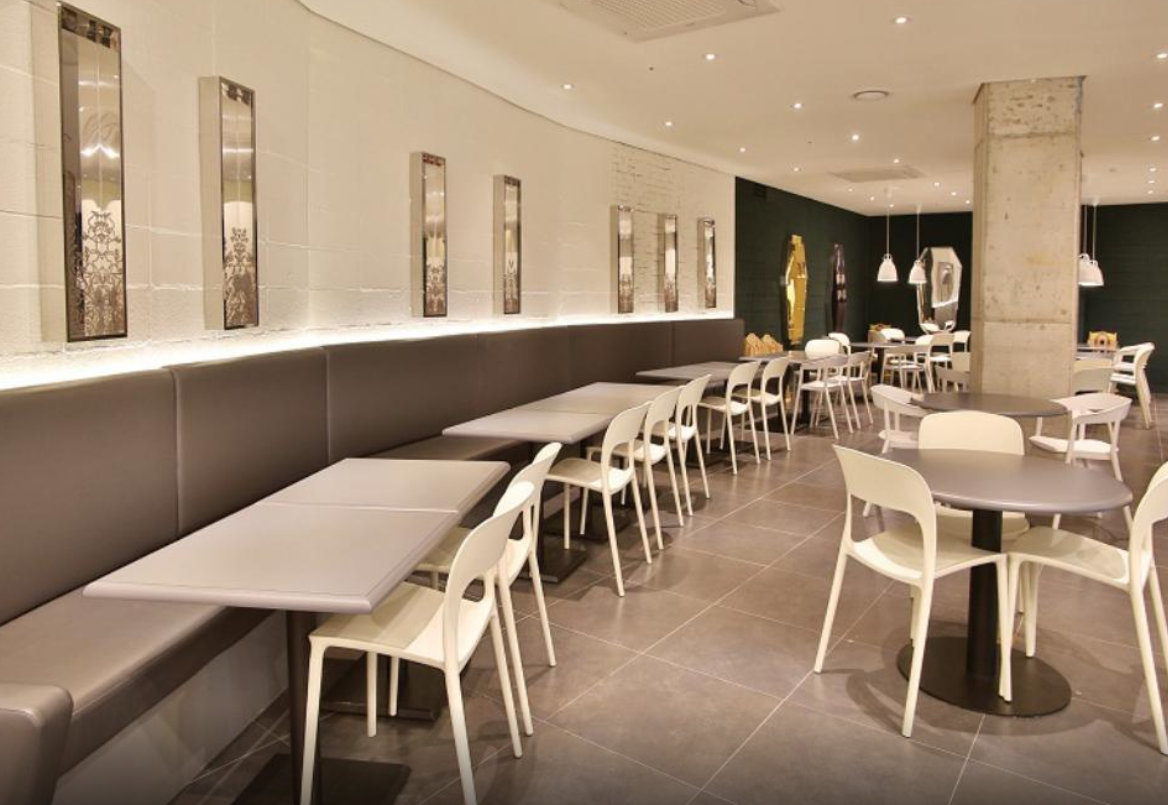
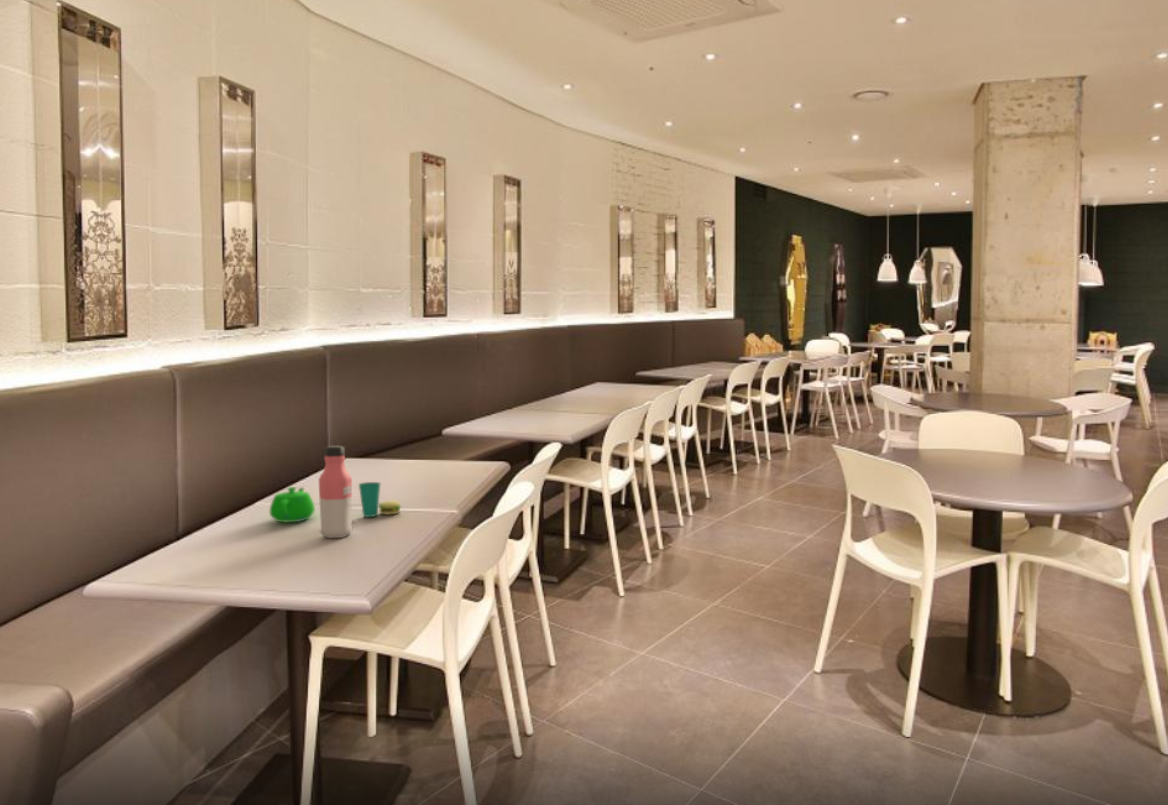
+ teapot (293, 503)
+ water bottle (335, 491)
+ cup (378, 498)
